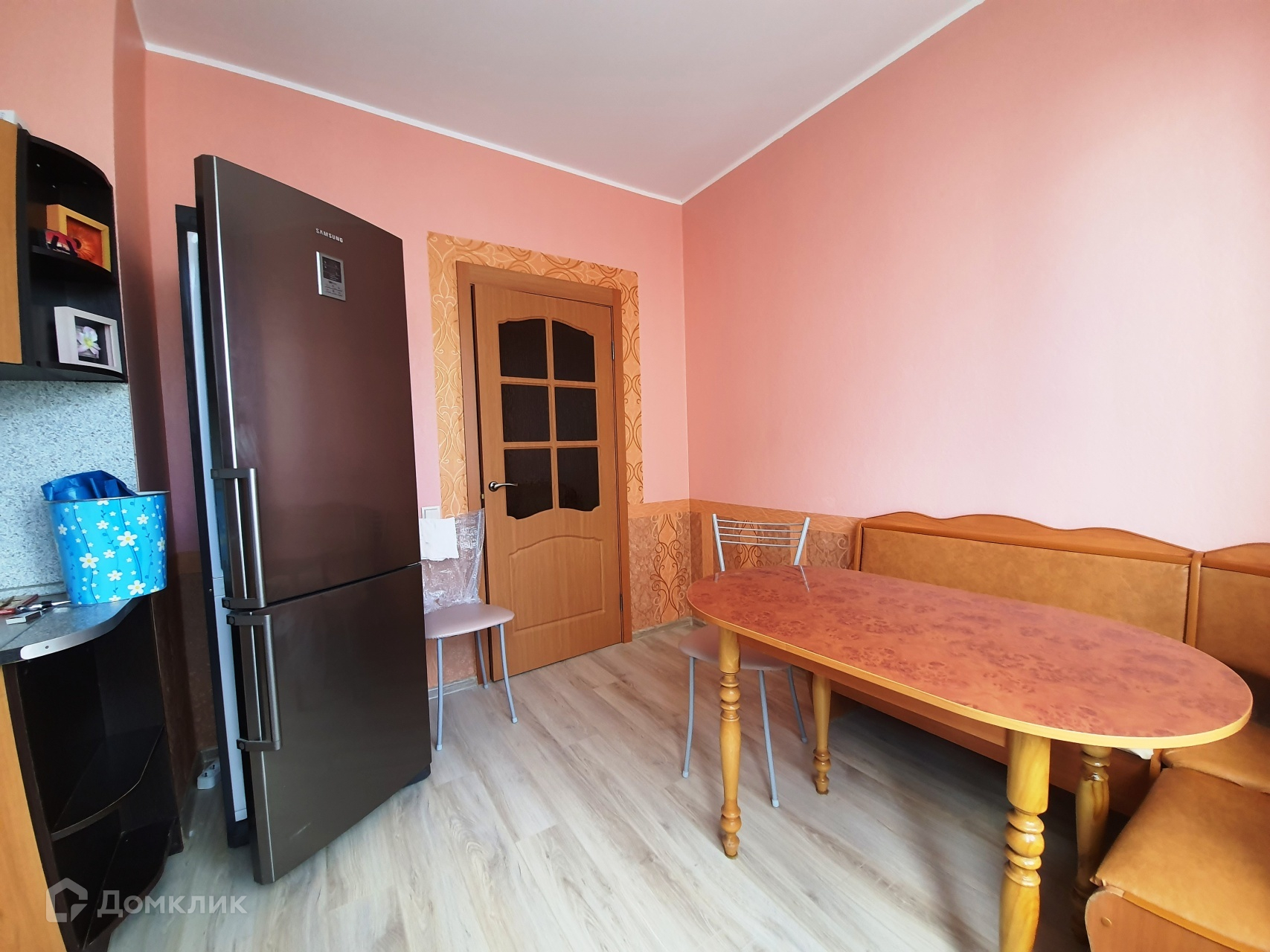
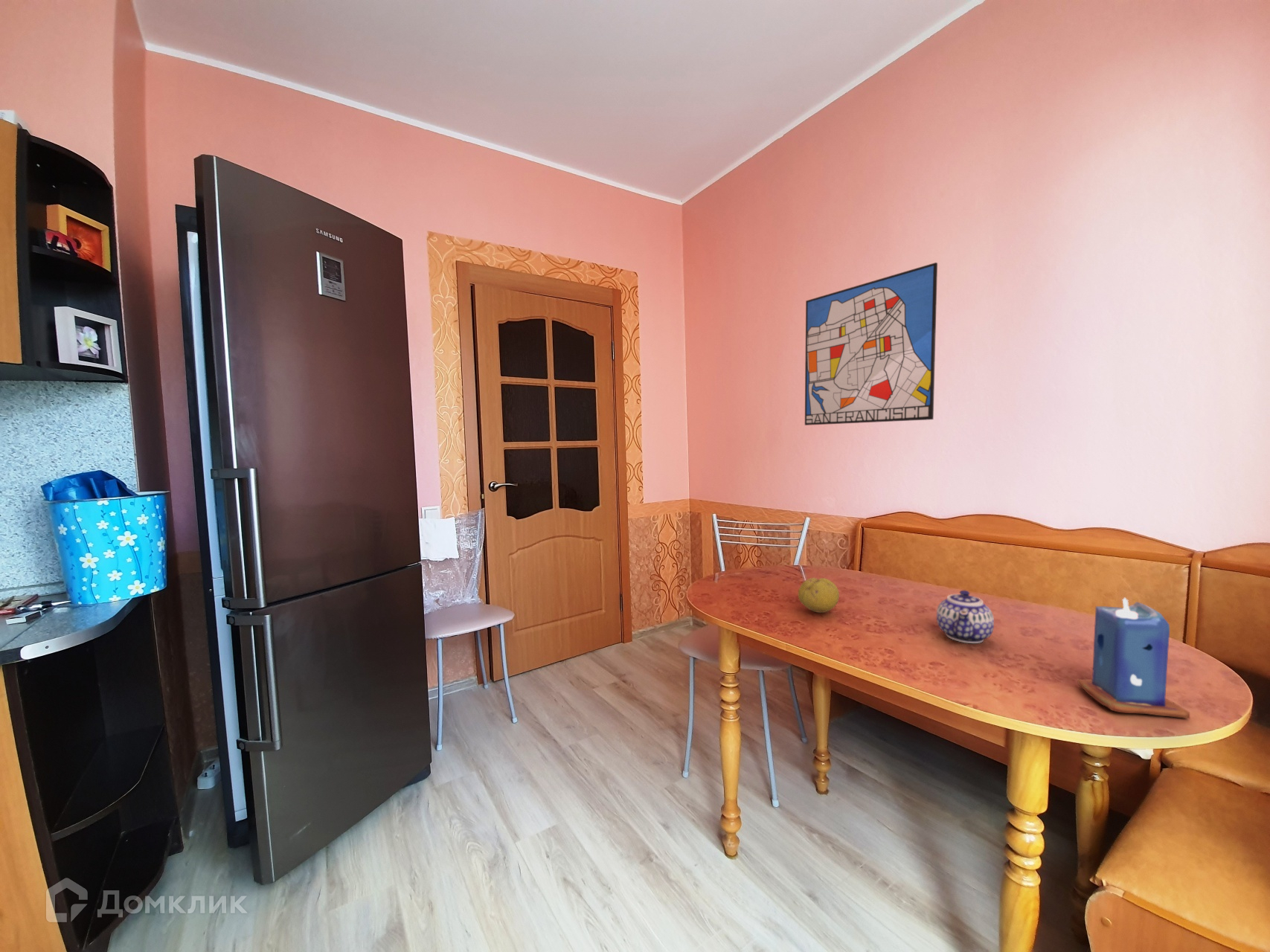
+ teapot (964, 614)
+ wall art (862, 353)
+ candle (1132, 649)
+ fruit (818, 595)
